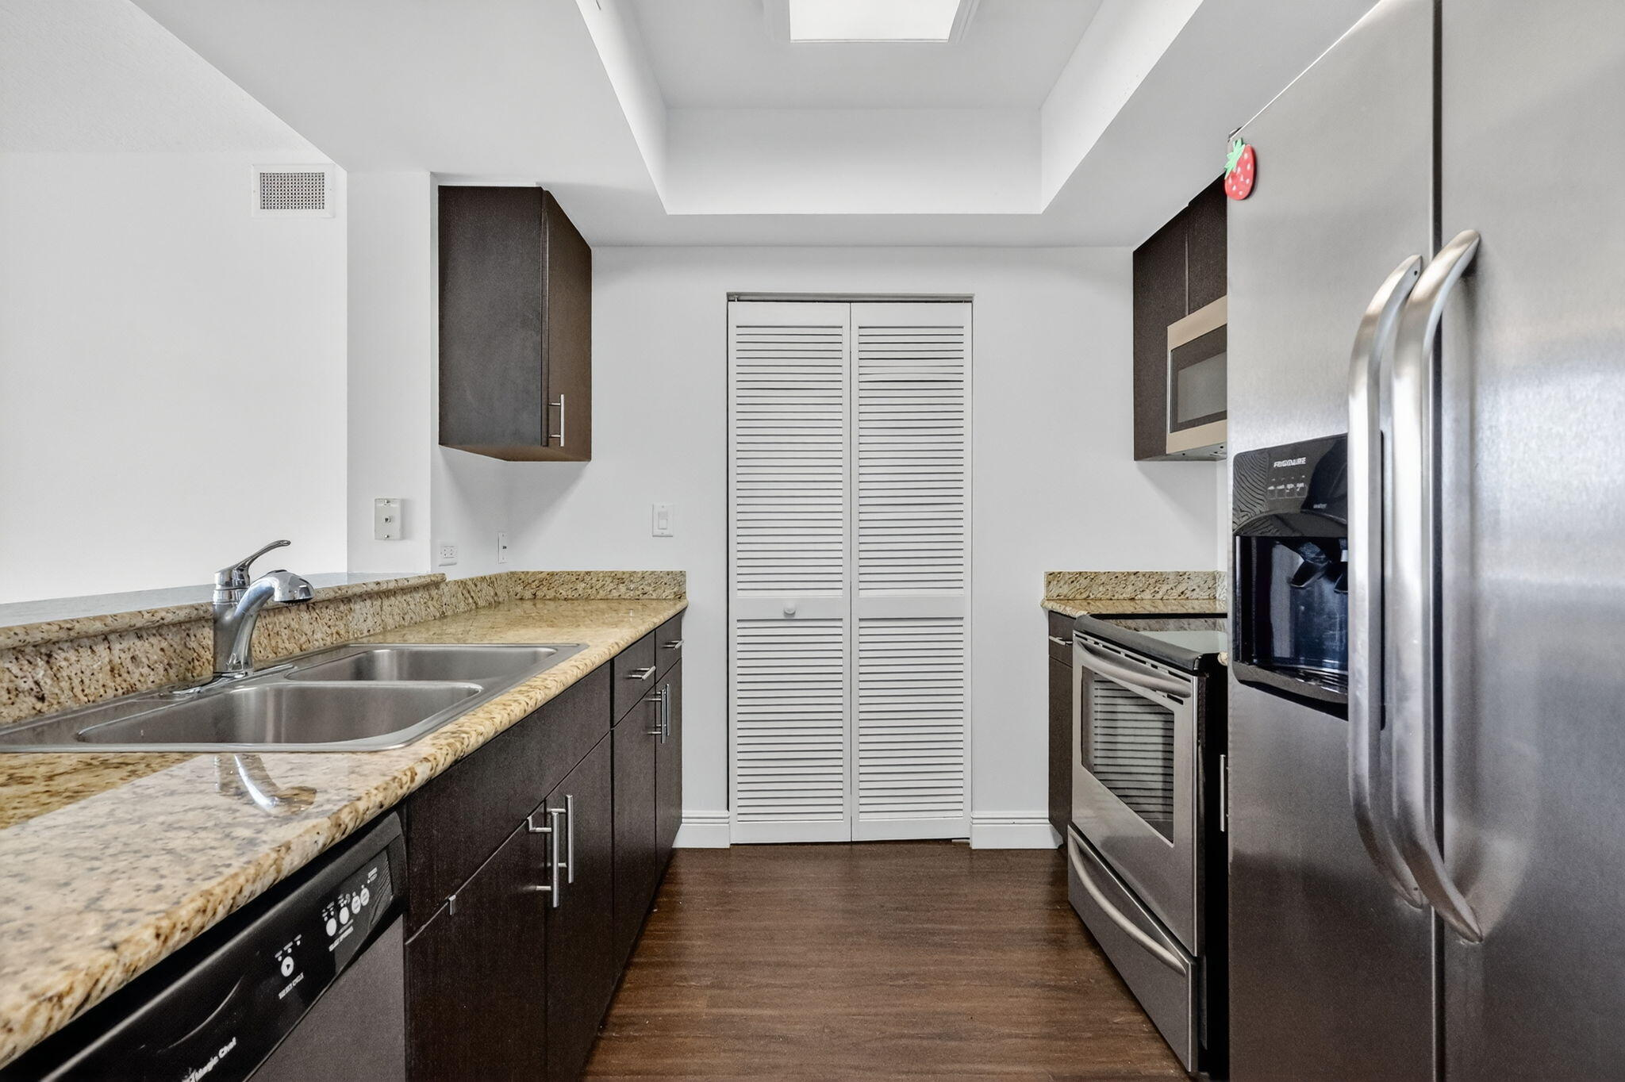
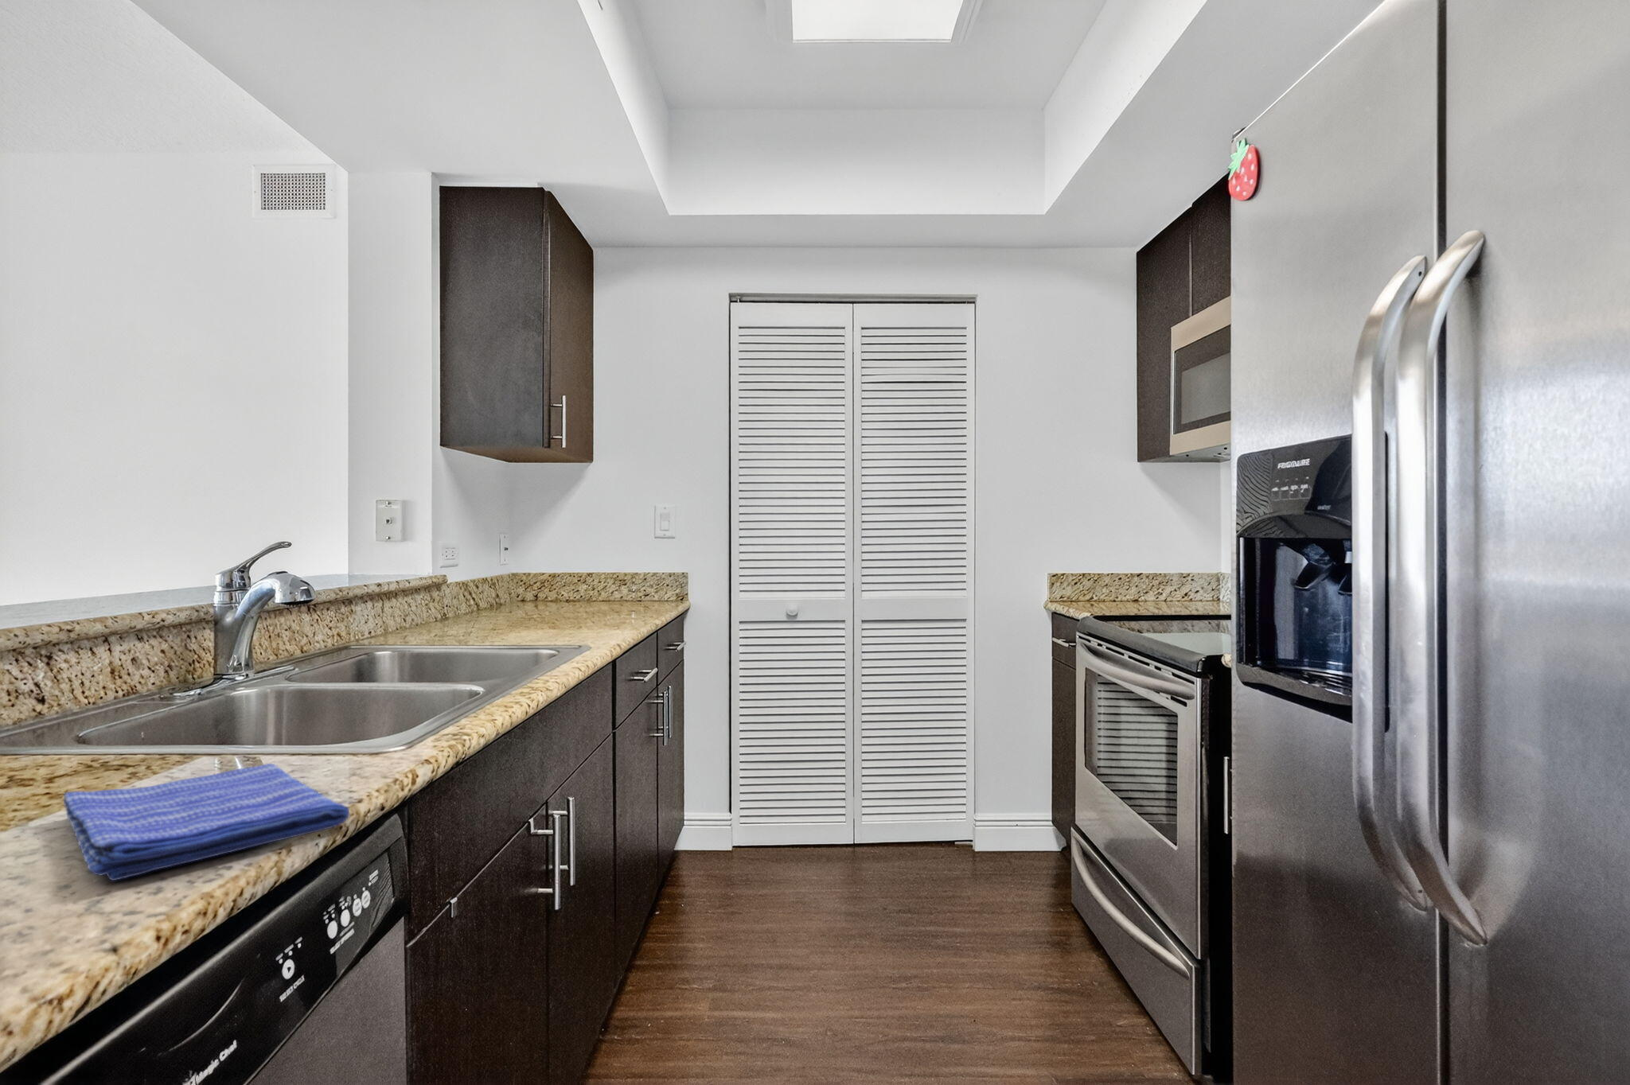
+ dish towel (203, 805)
